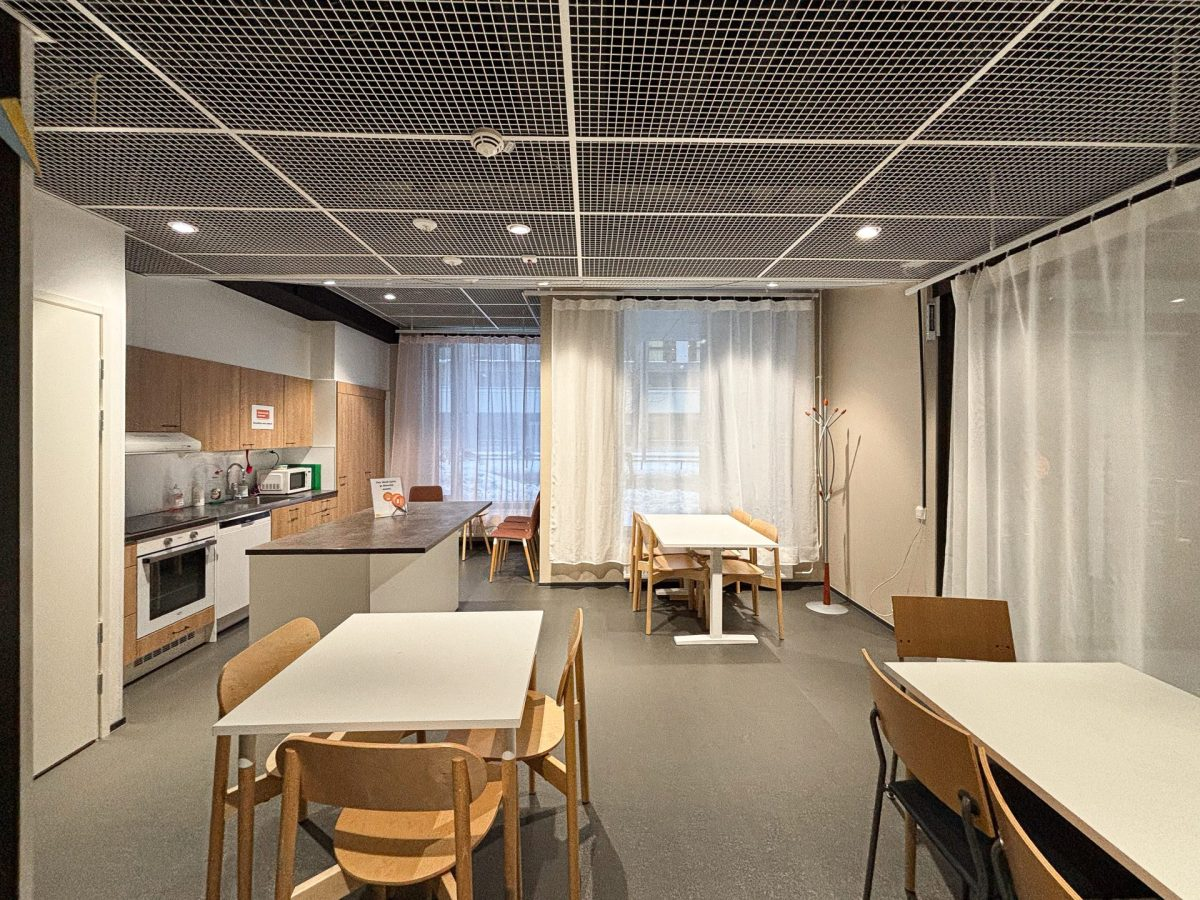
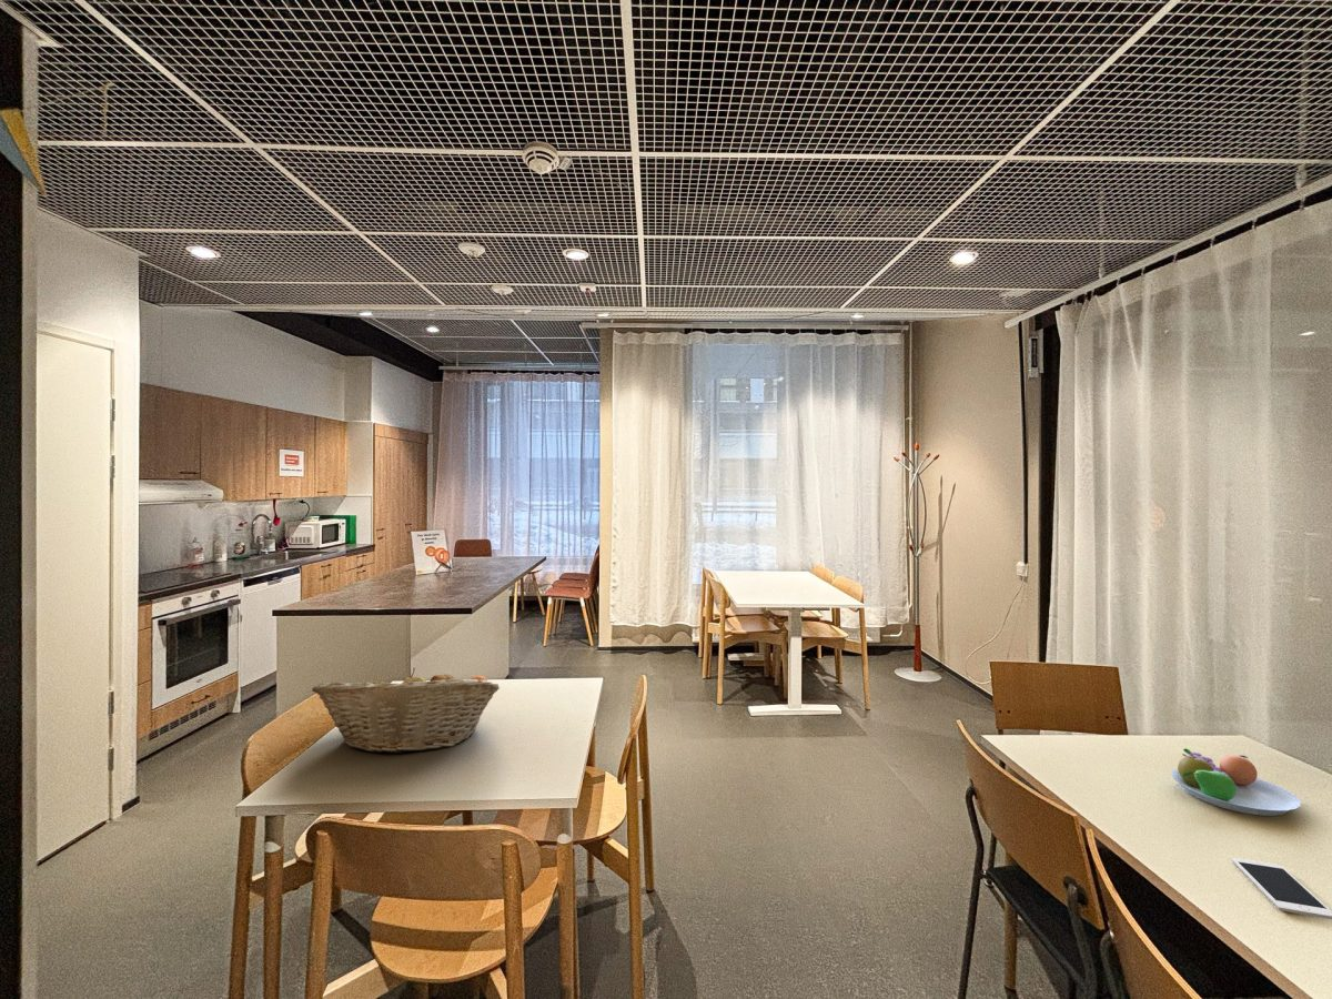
+ fruit bowl (1228, 777)
+ cell phone (1280, 886)
+ fruit basket (408, 700)
